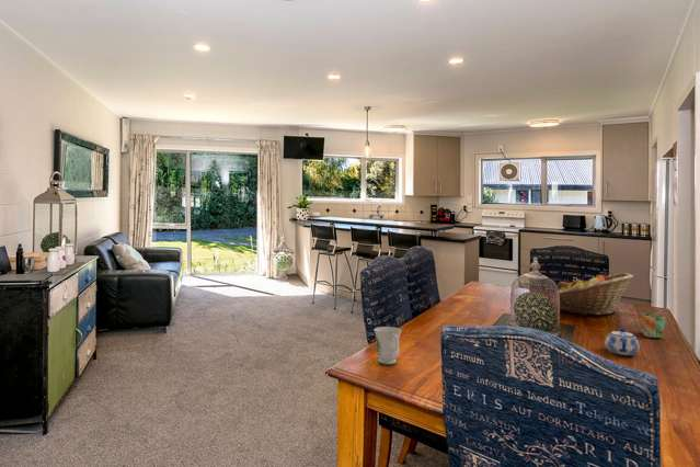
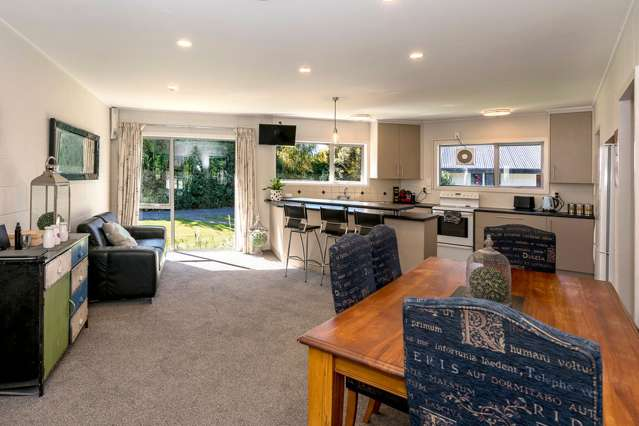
- mug (647, 324)
- fruit basket (589, 291)
- teapot (621, 340)
- mug (389, 346)
